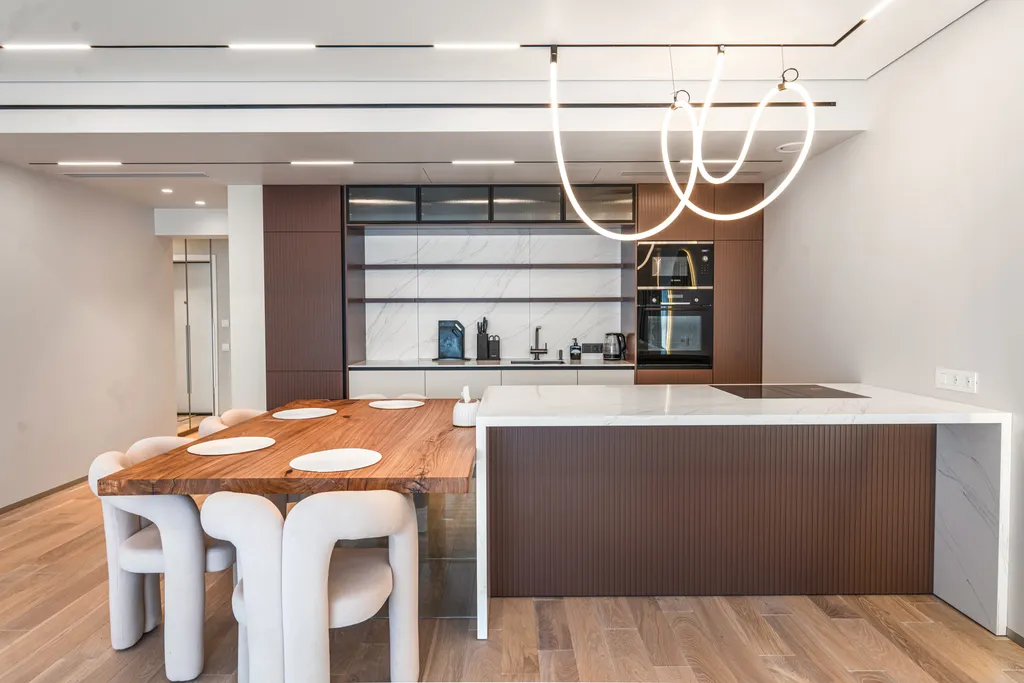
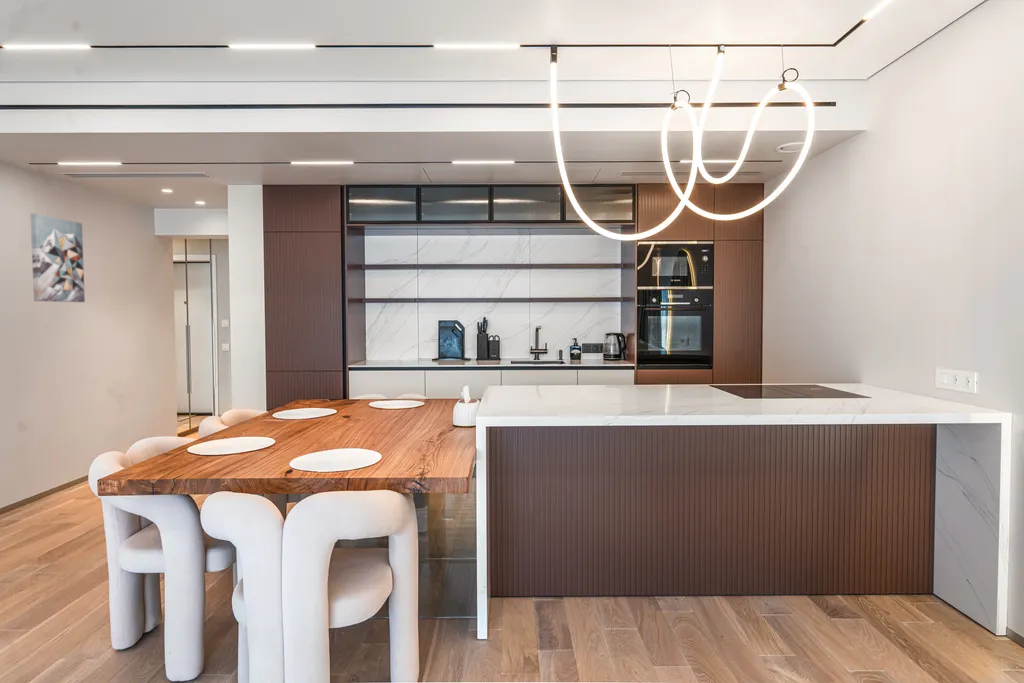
+ wall art (58, 260)
